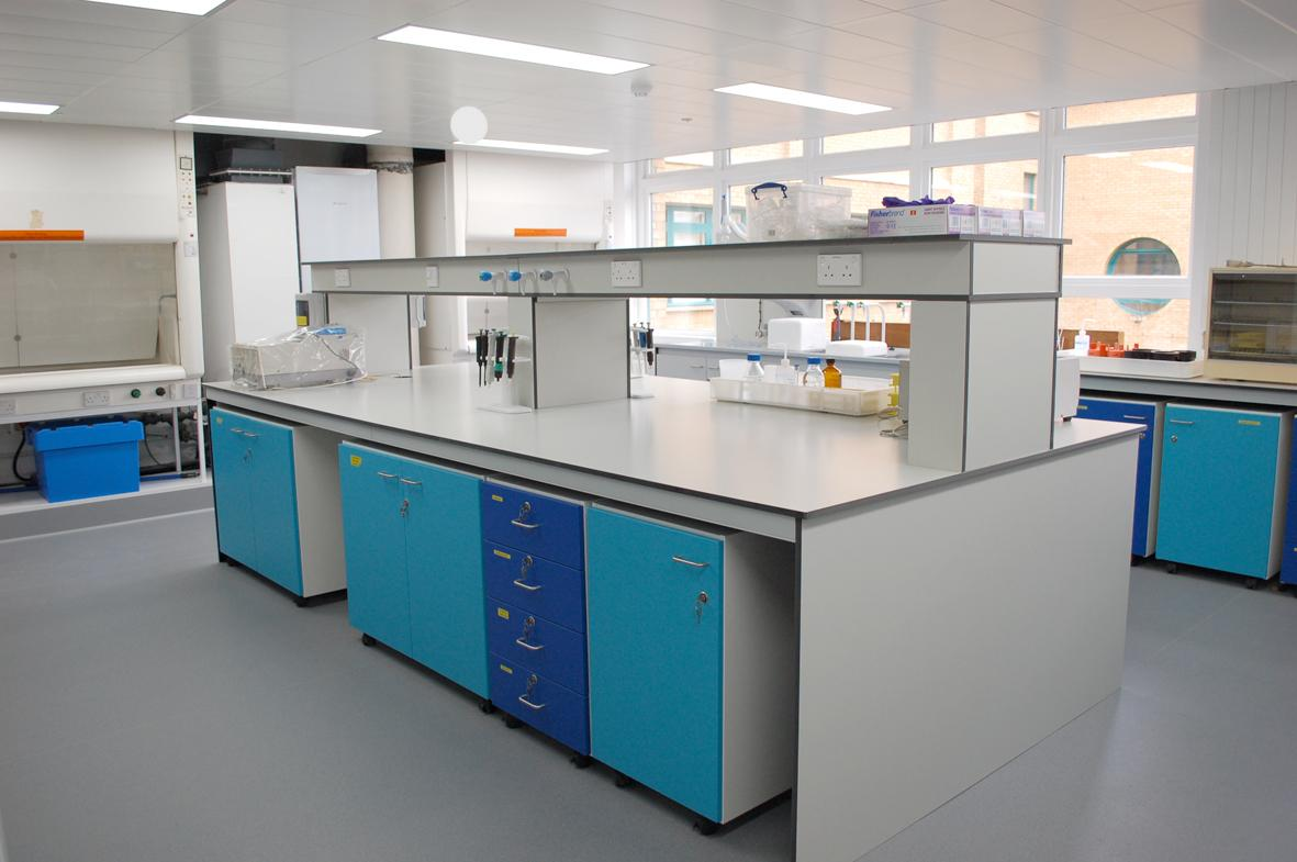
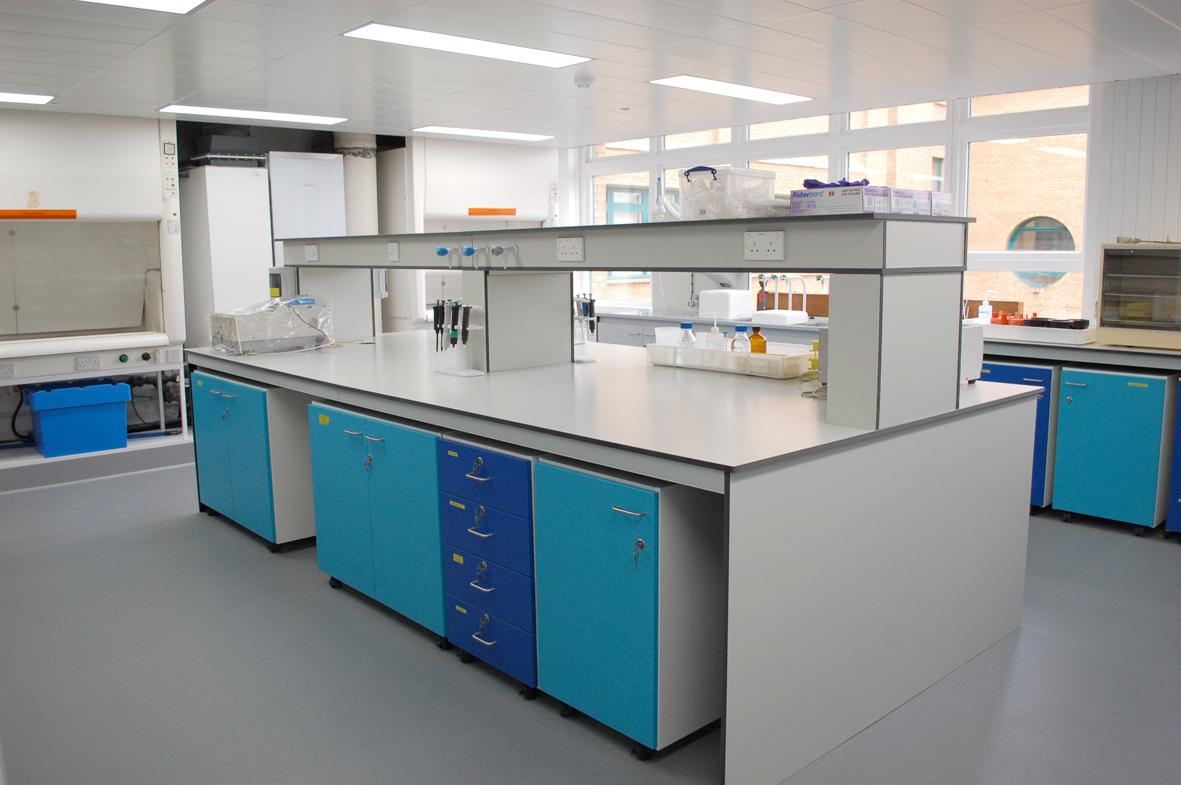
- ceiling vent (469, 126)
